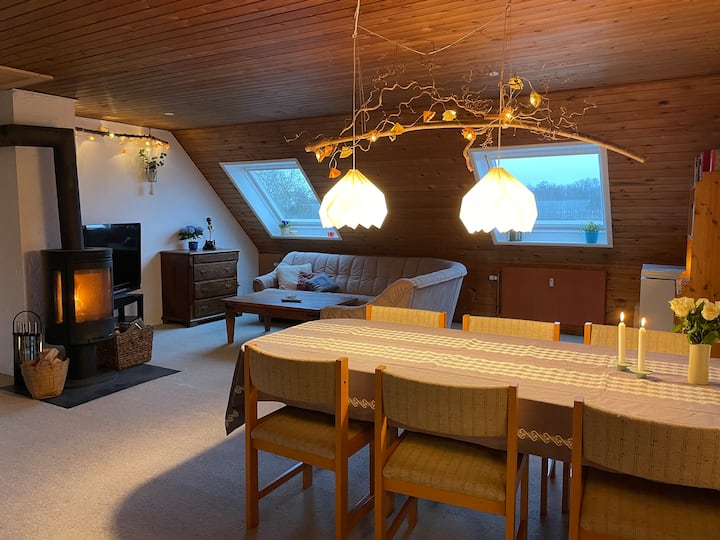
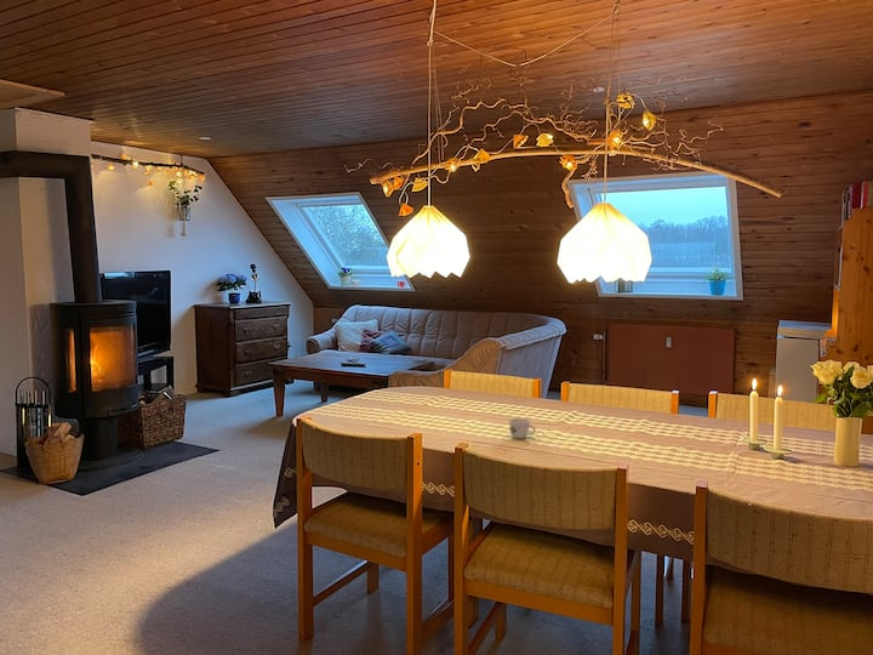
+ teacup (520, 428)
